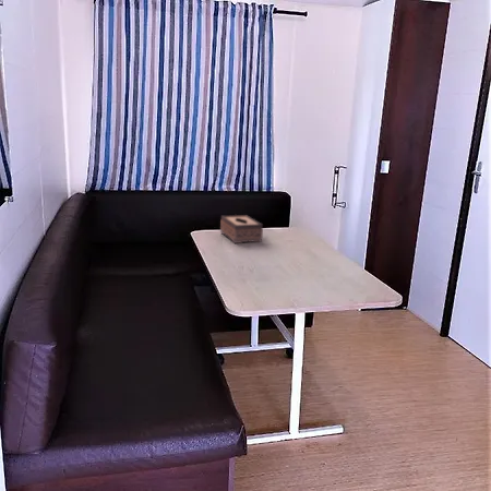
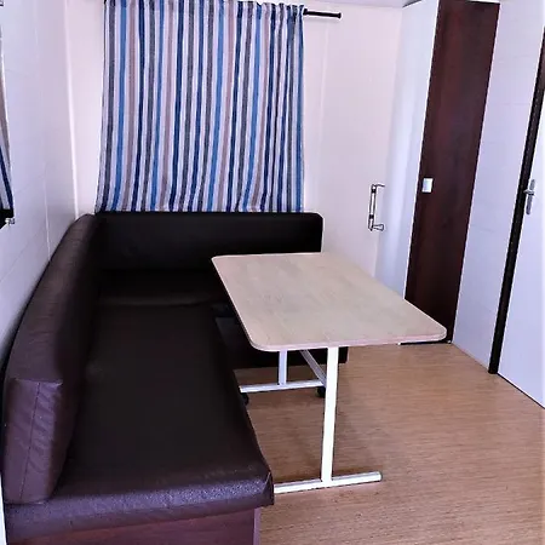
- tissue box (240, 228)
